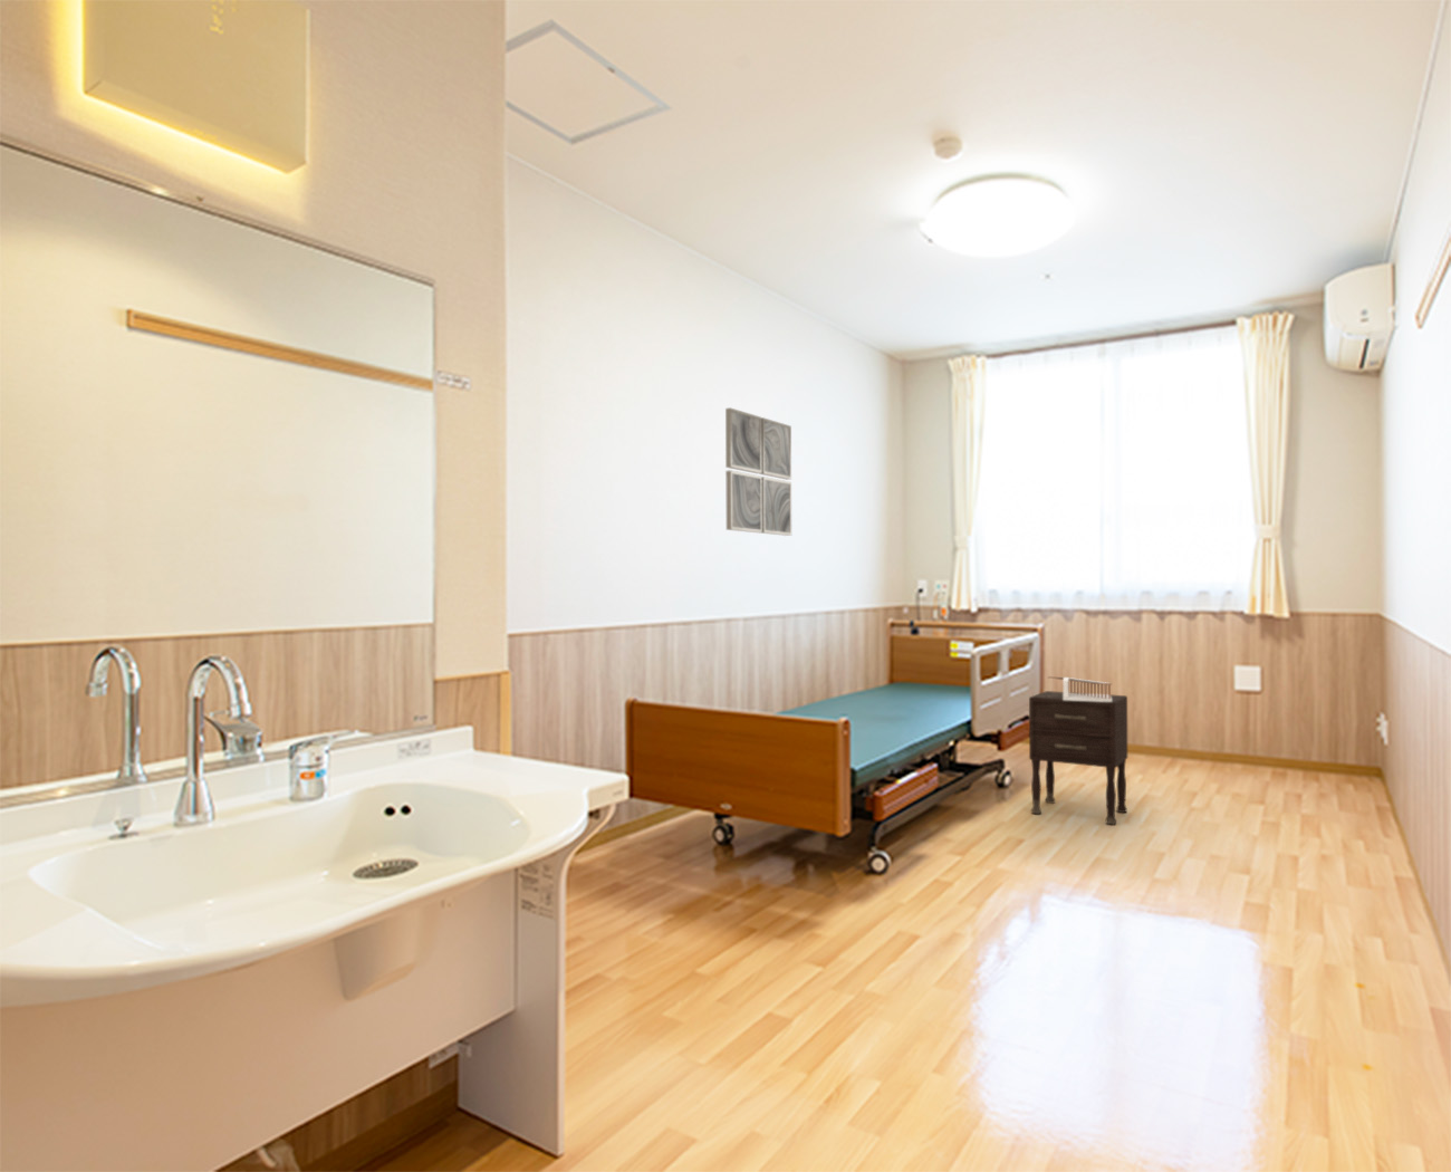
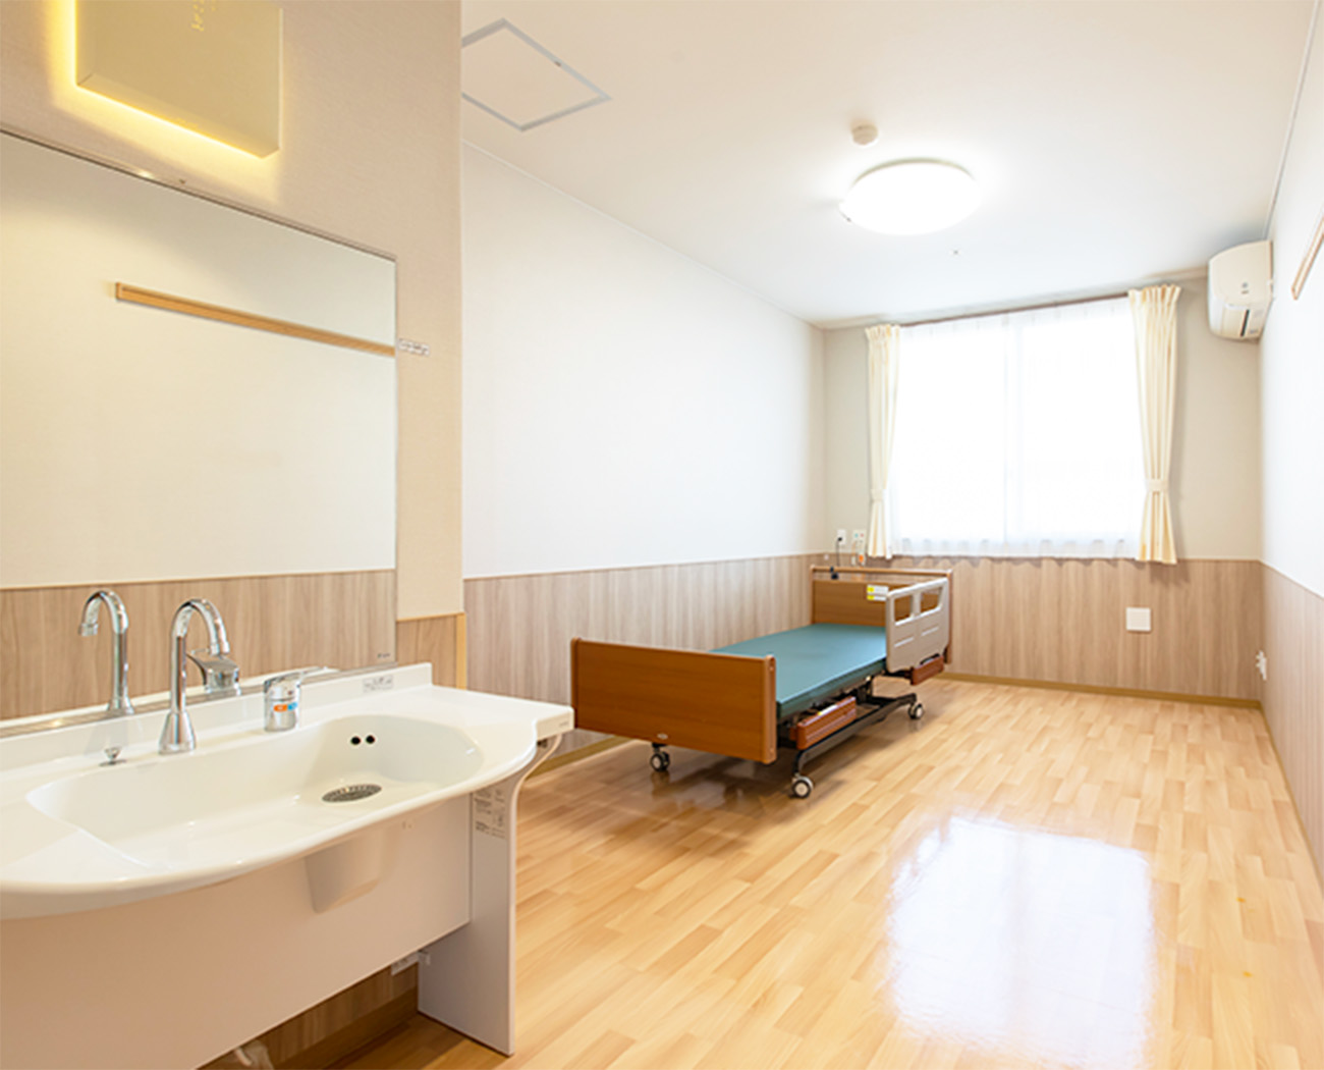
- nightstand (1078, 755)
- staircase (1078, 688)
- wall art (758, 476)
